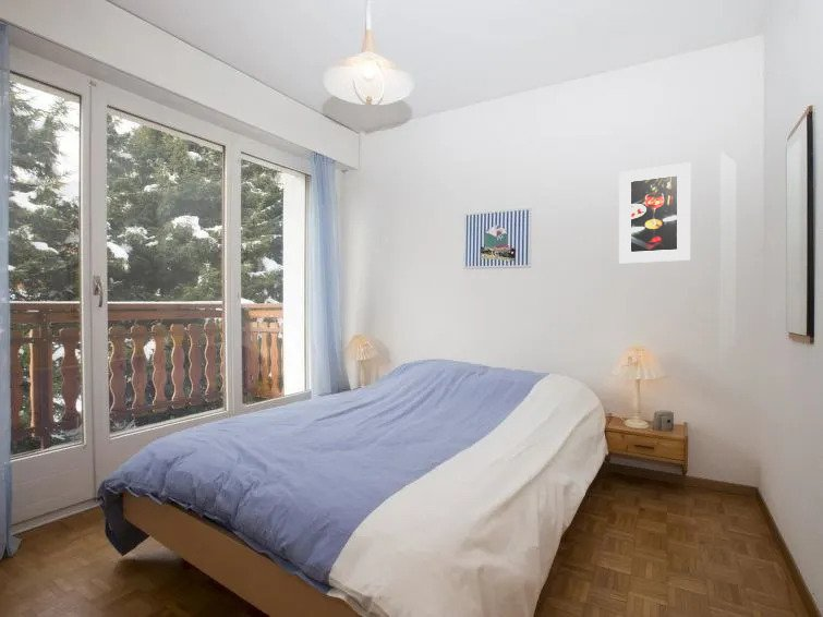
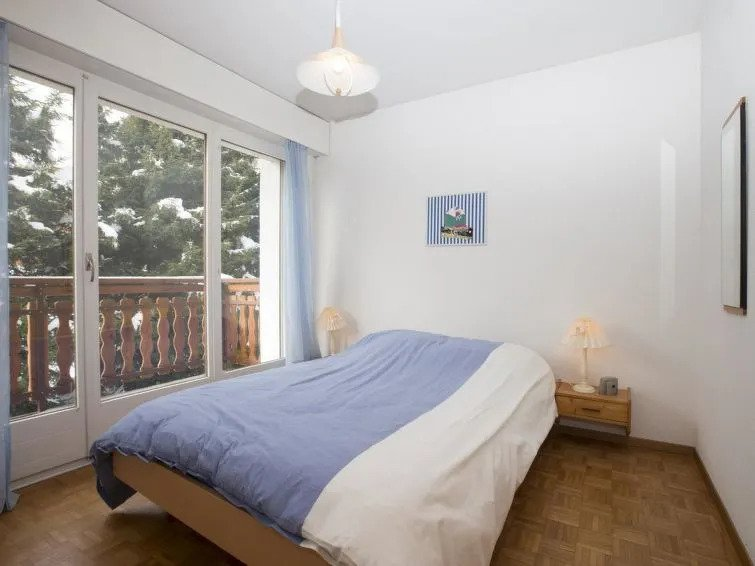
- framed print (653, 215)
